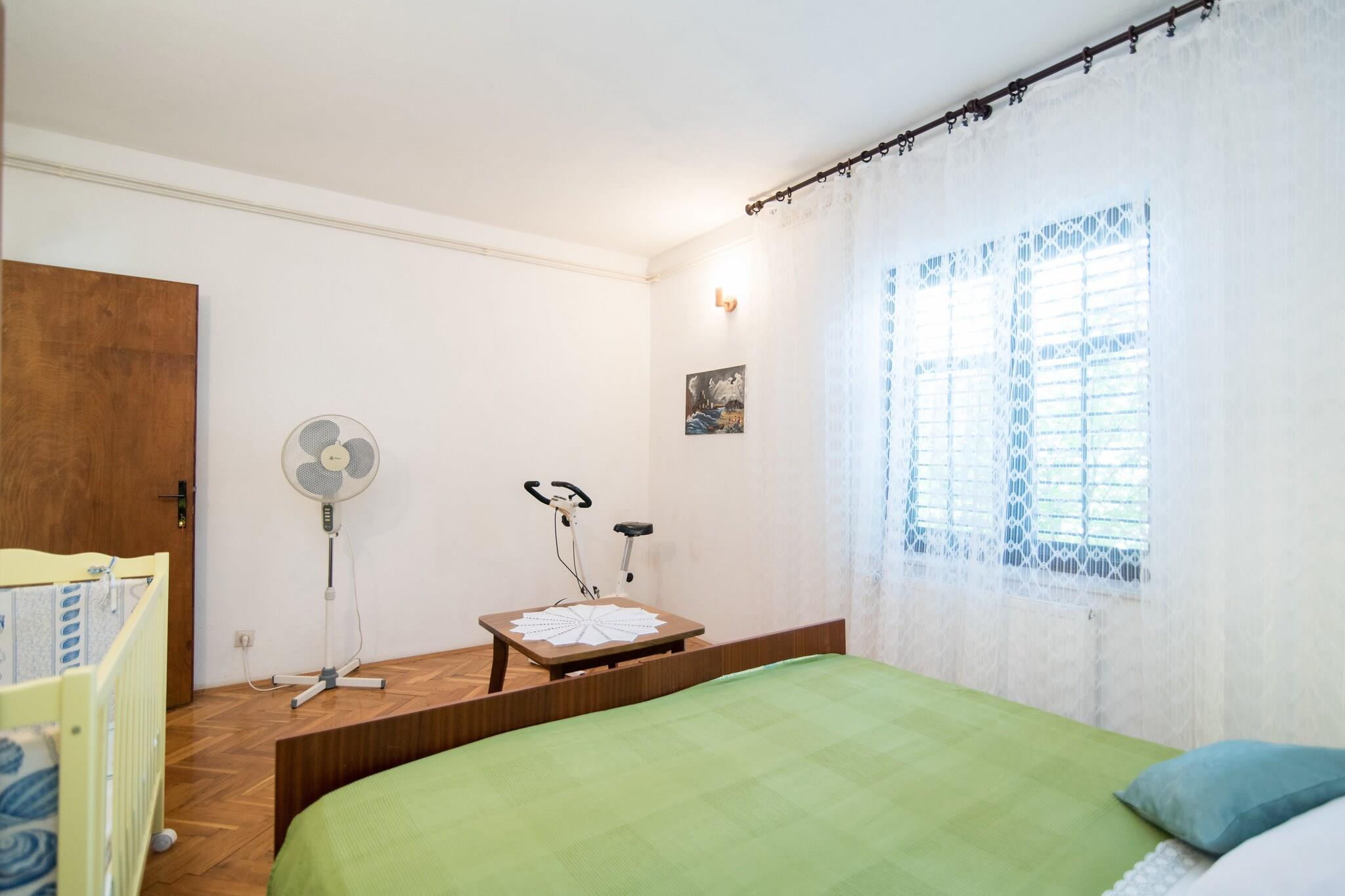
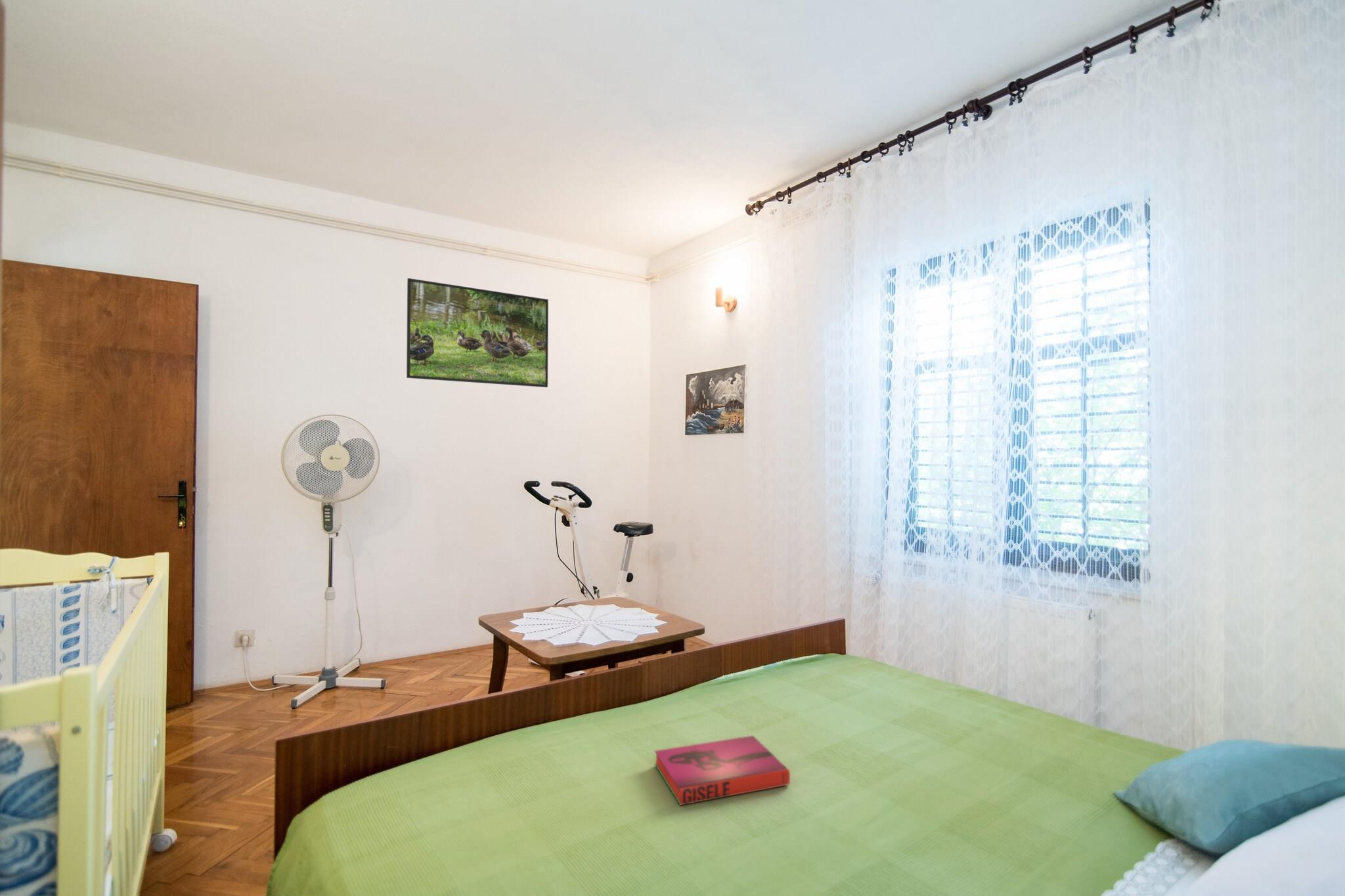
+ hardback book (720, 767)
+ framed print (481, 336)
